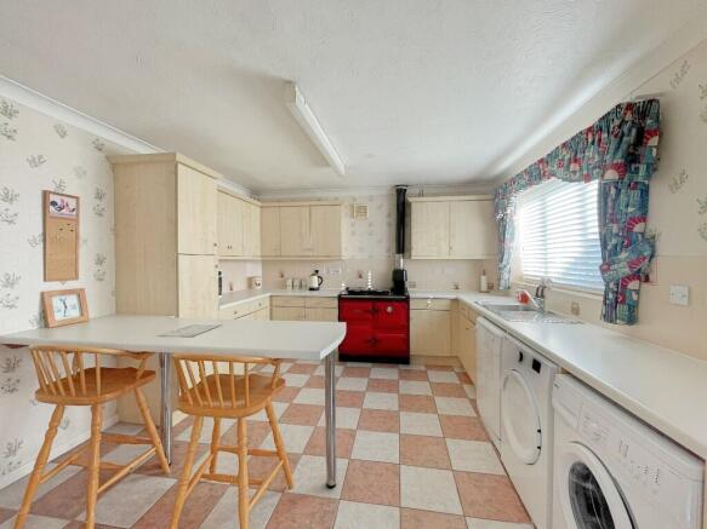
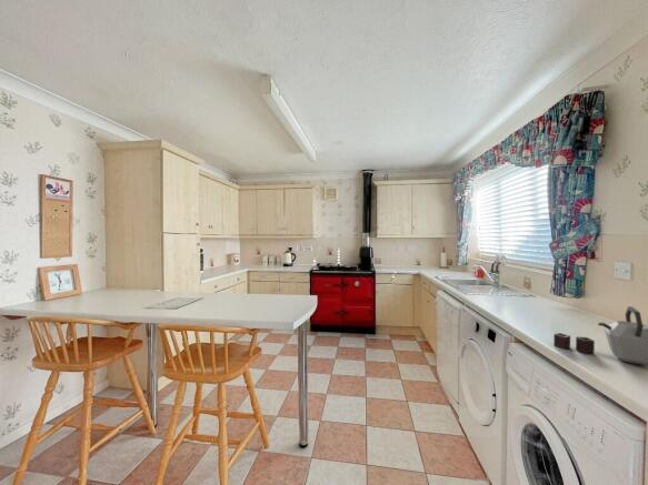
+ kettle (605, 330)
